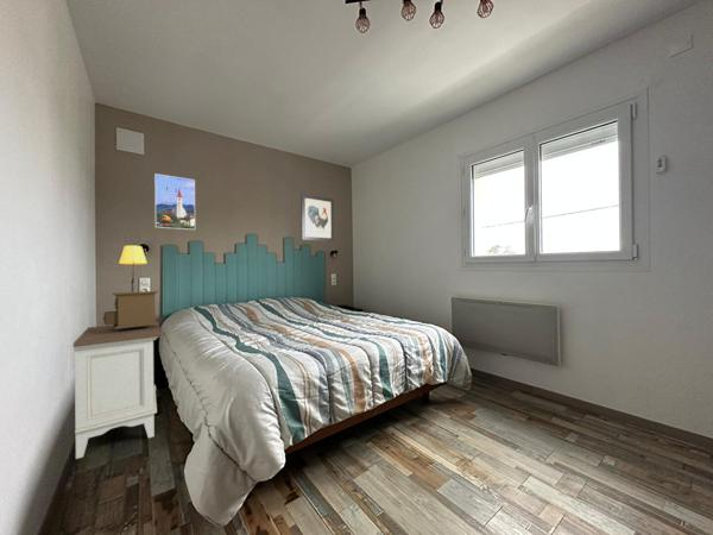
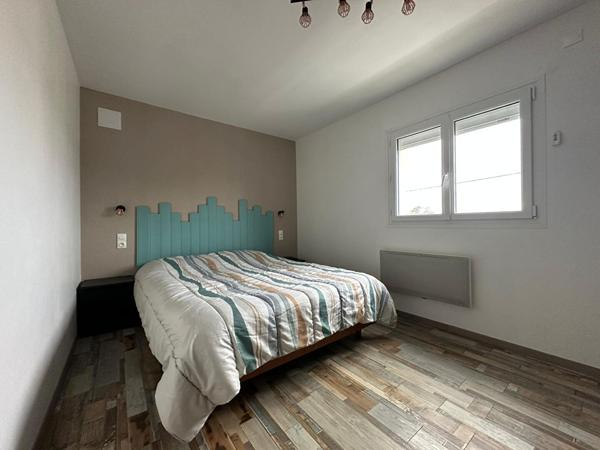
- wall art (317, 219)
- nightstand (122, 379)
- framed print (175, 202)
- table lamp (132, 287)
